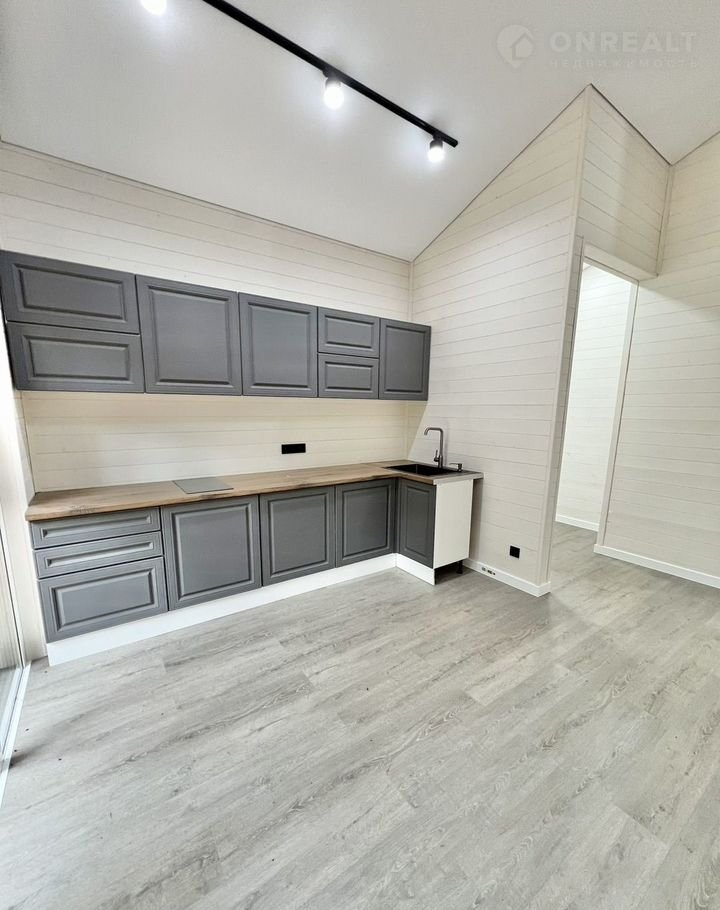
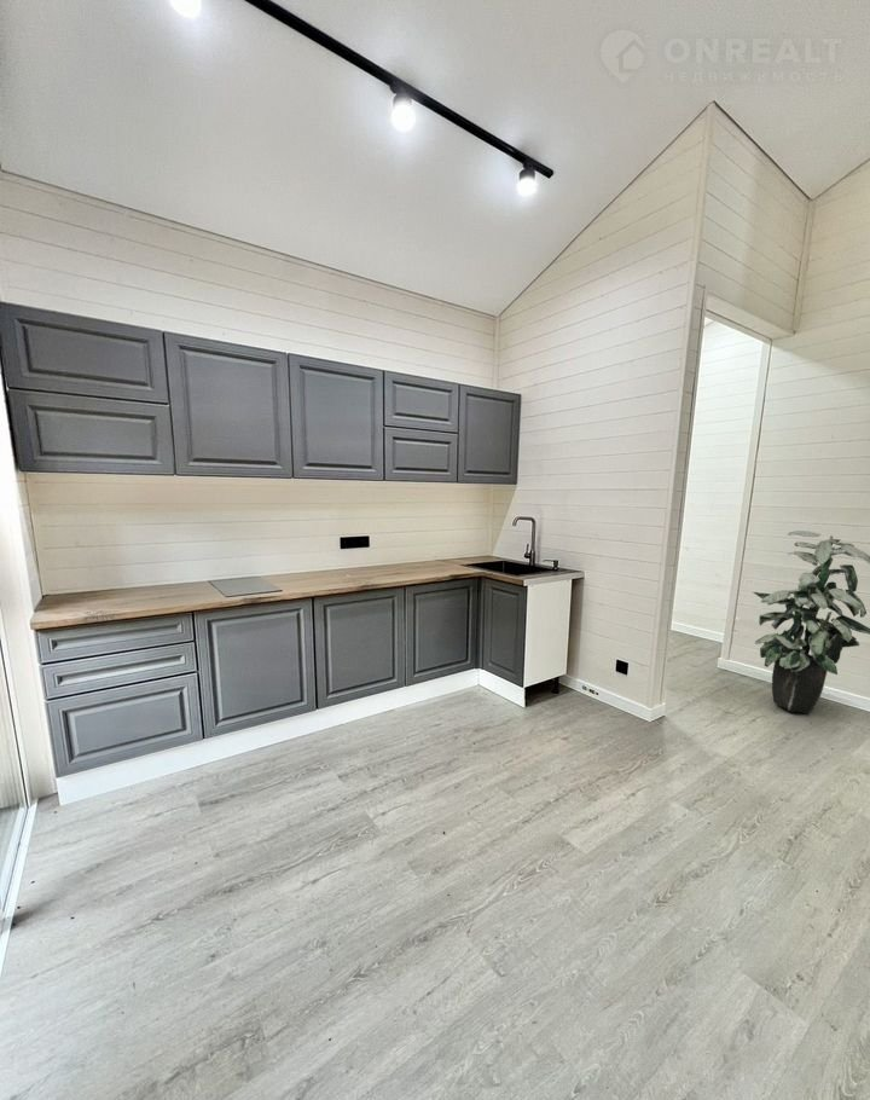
+ indoor plant (805, 620)
